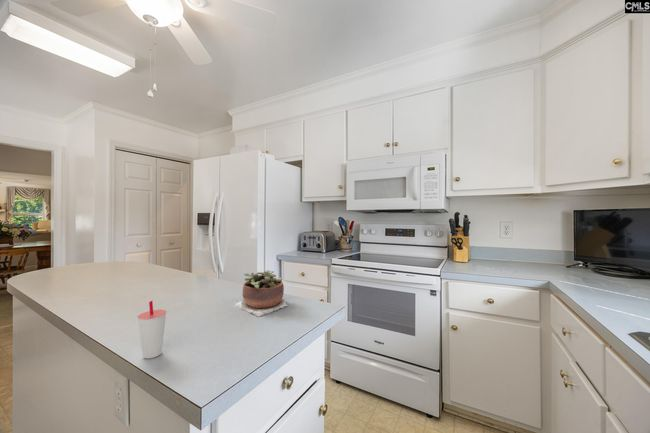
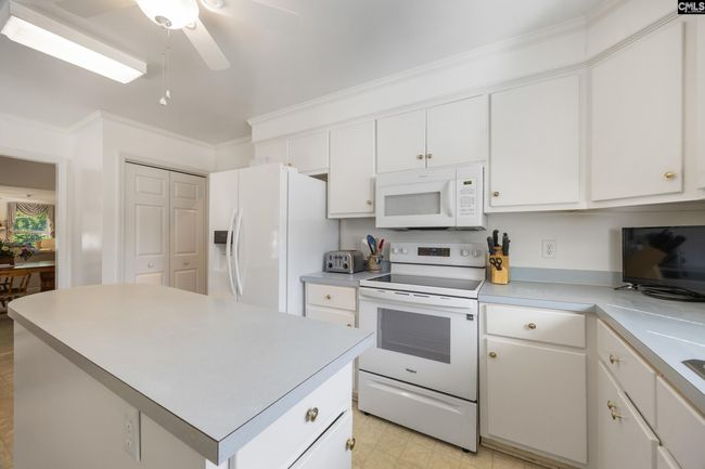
- cup (152, 327)
- succulent plant (263, 286)
